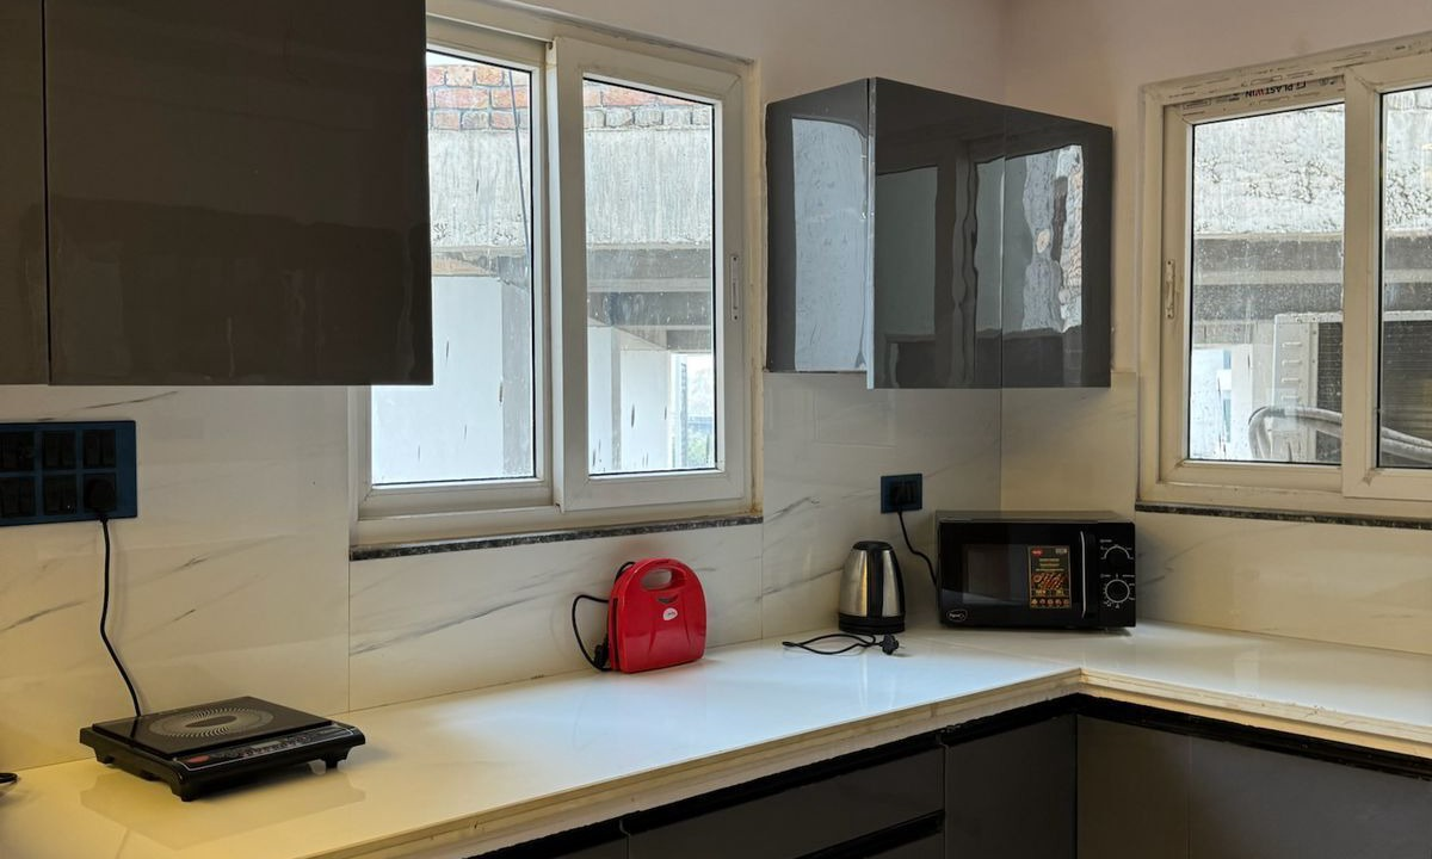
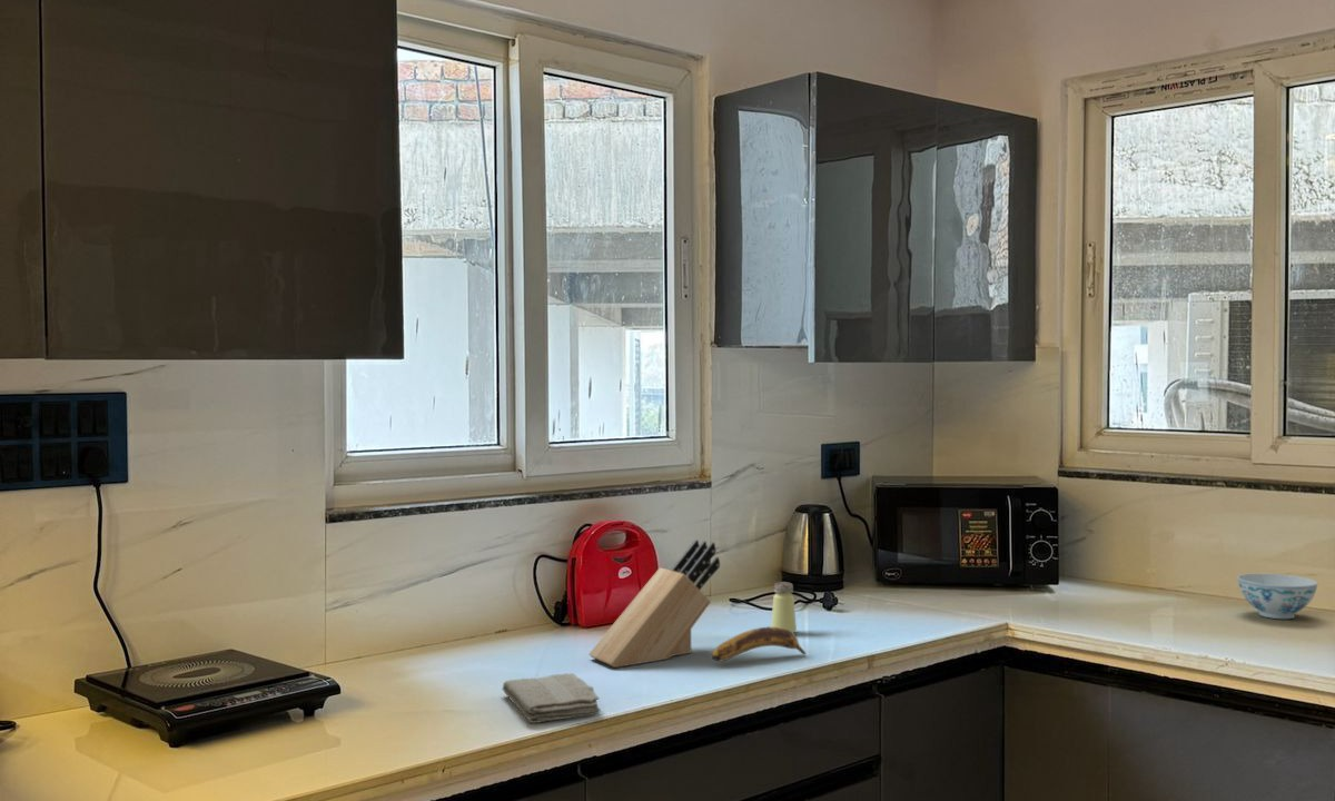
+ chinaware (1276, 597)
+ banana (755, 643)
+ washcloth (551, 694)
+ saltshaker (783, 606)
+ knife block (659, 599)
